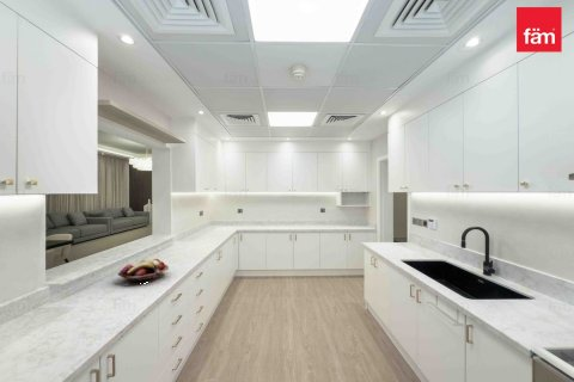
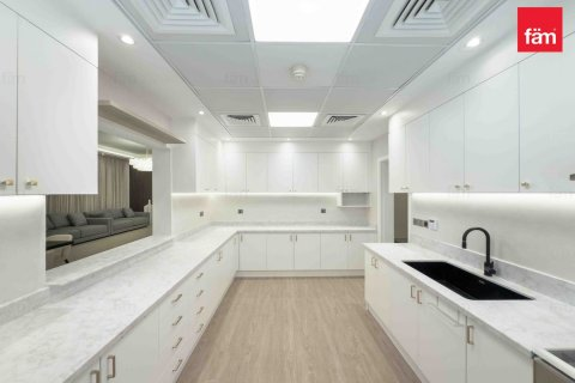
- fruit basket (145, 269)
